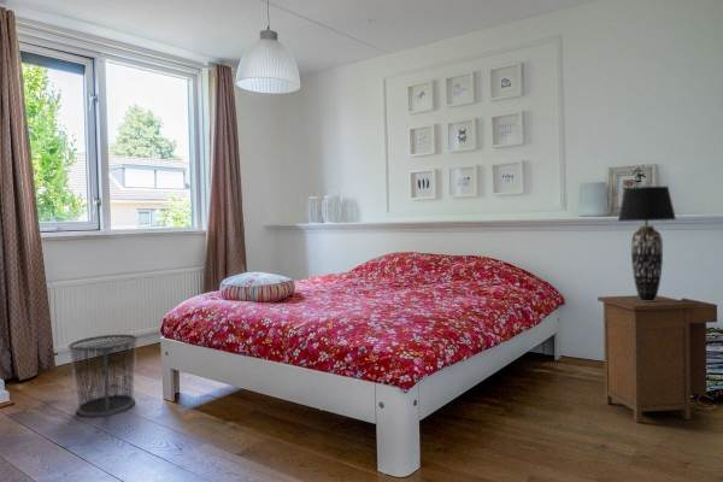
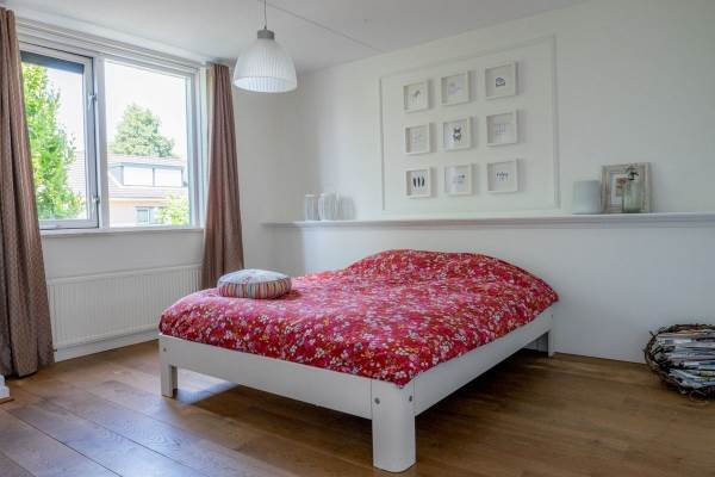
- table lamp (646, 243)
- nightstand (658, 354)
- waste bin (105, 372)
